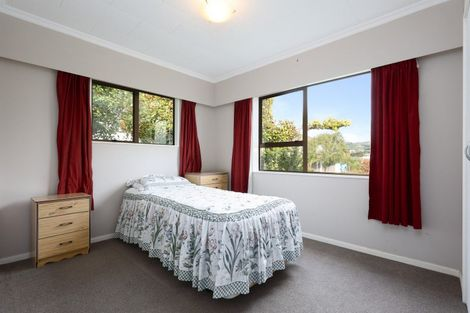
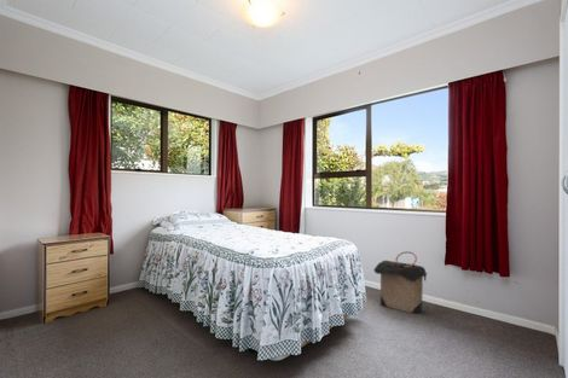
+ laundry hamper (399, 279)
